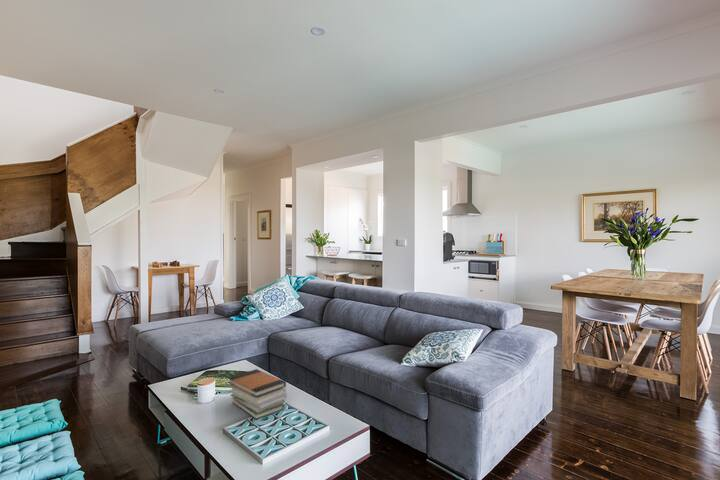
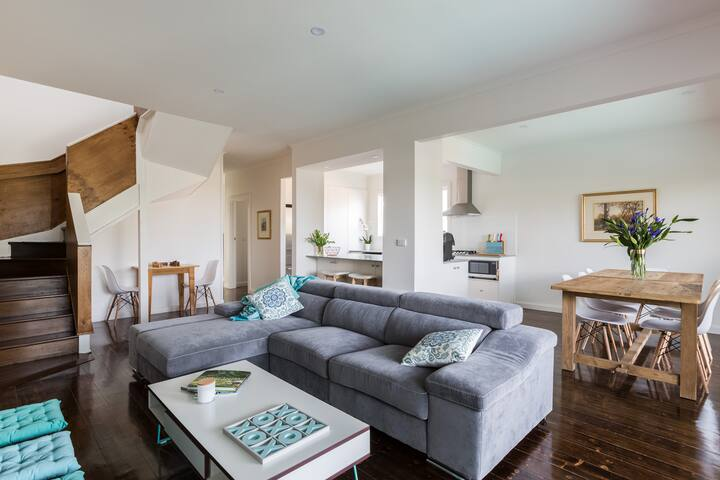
- book stack (257, 392)
